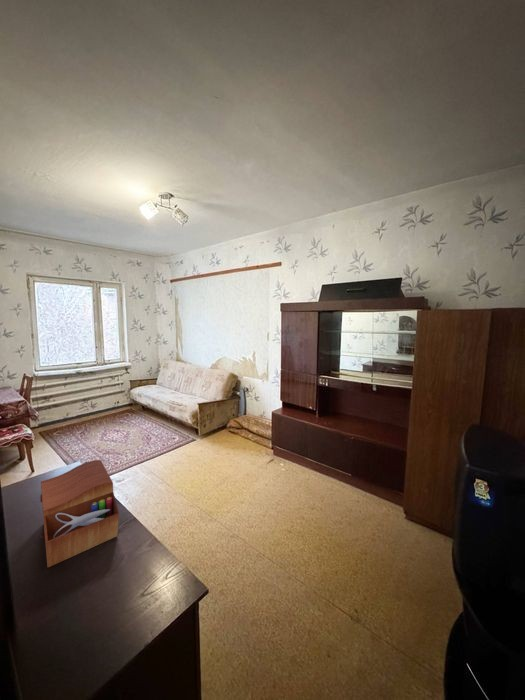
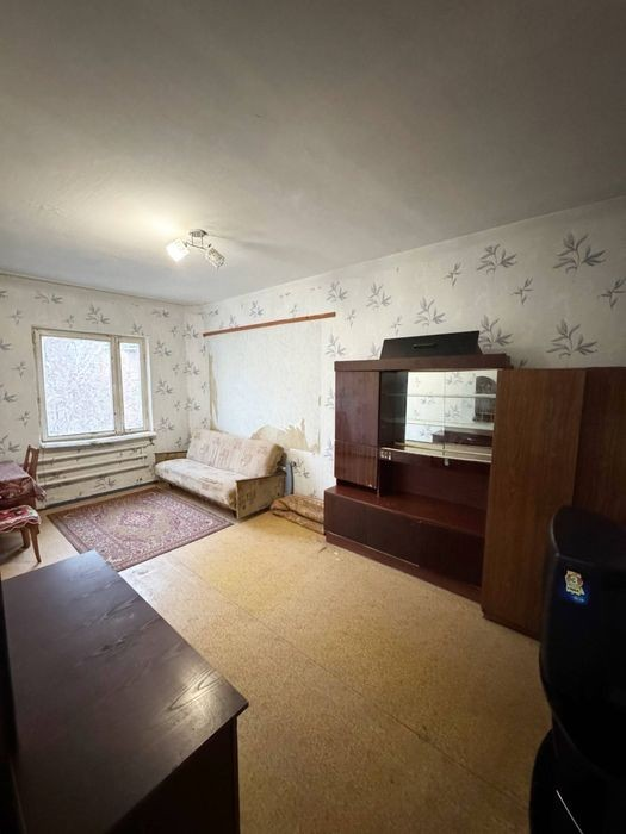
- sewing box (77, 508)
